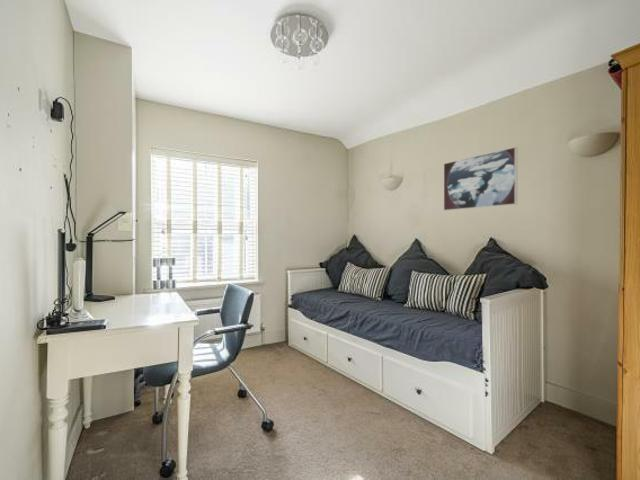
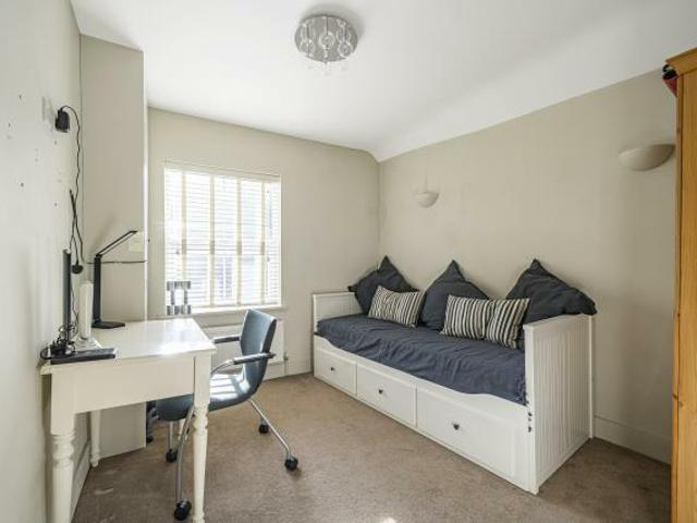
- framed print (476, 182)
